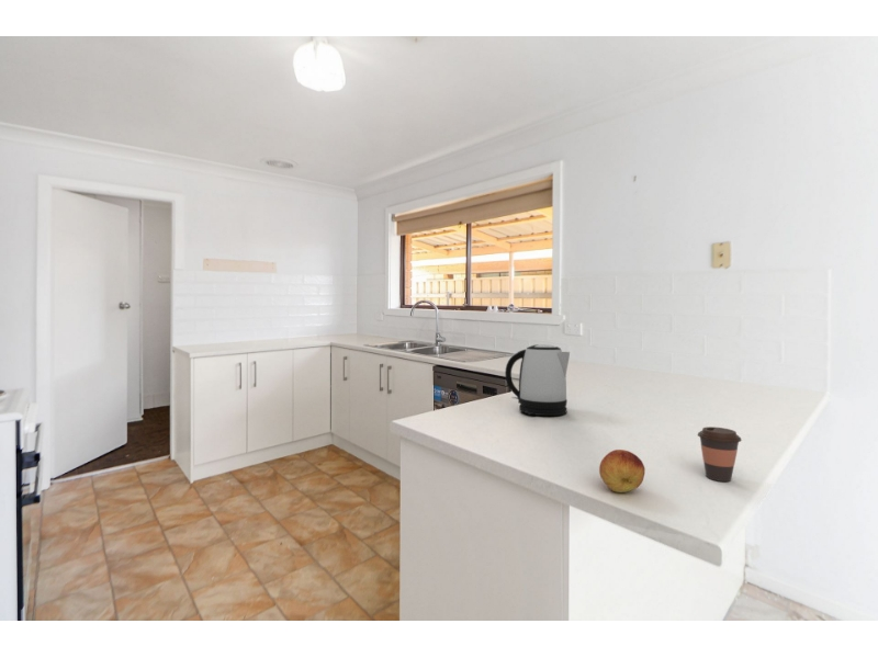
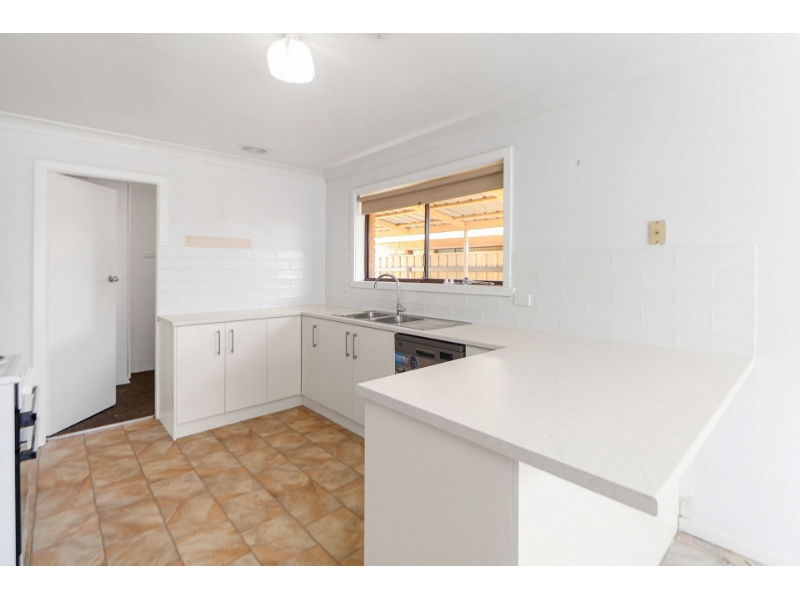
- kettle (536, 377)
- fruit (620, 470)
- coffee cup (718, 454)
